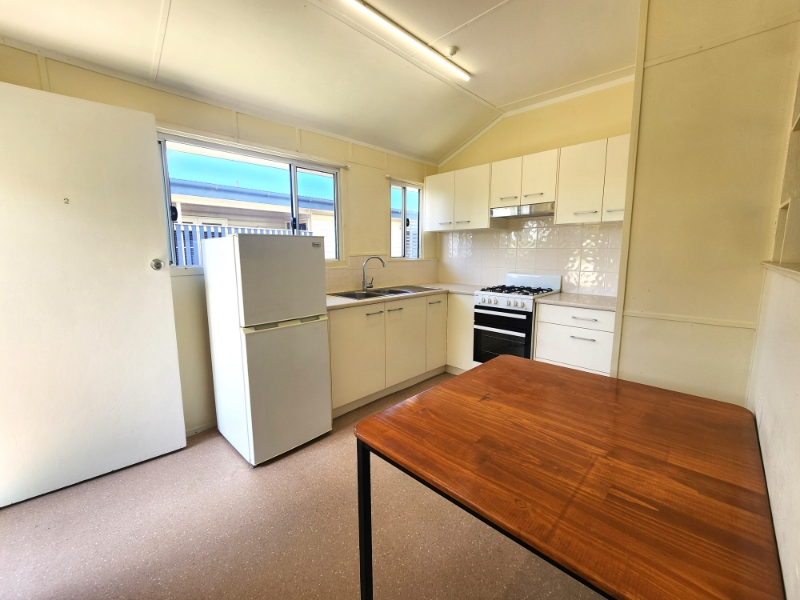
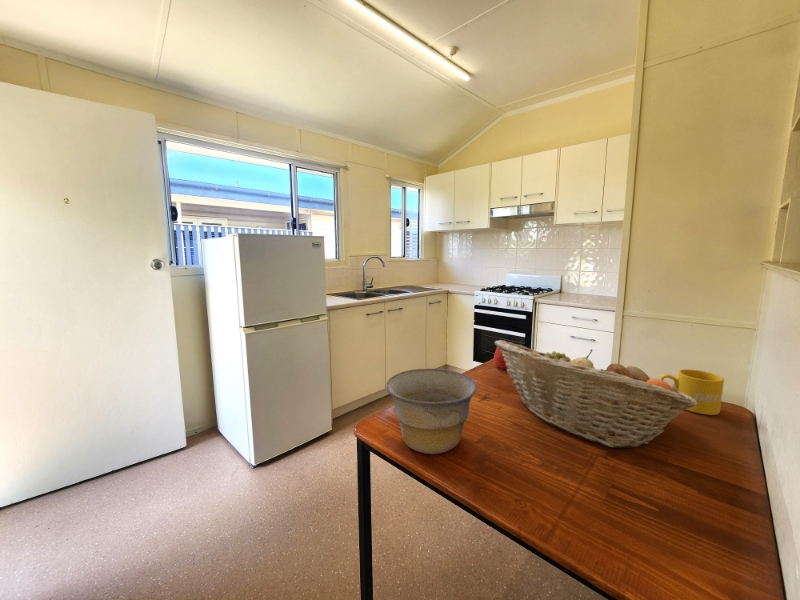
+ apple (503, 356)
+ mug (689, 389)
+ fruit basket (577, 380)
+ bowl (430, 411)
